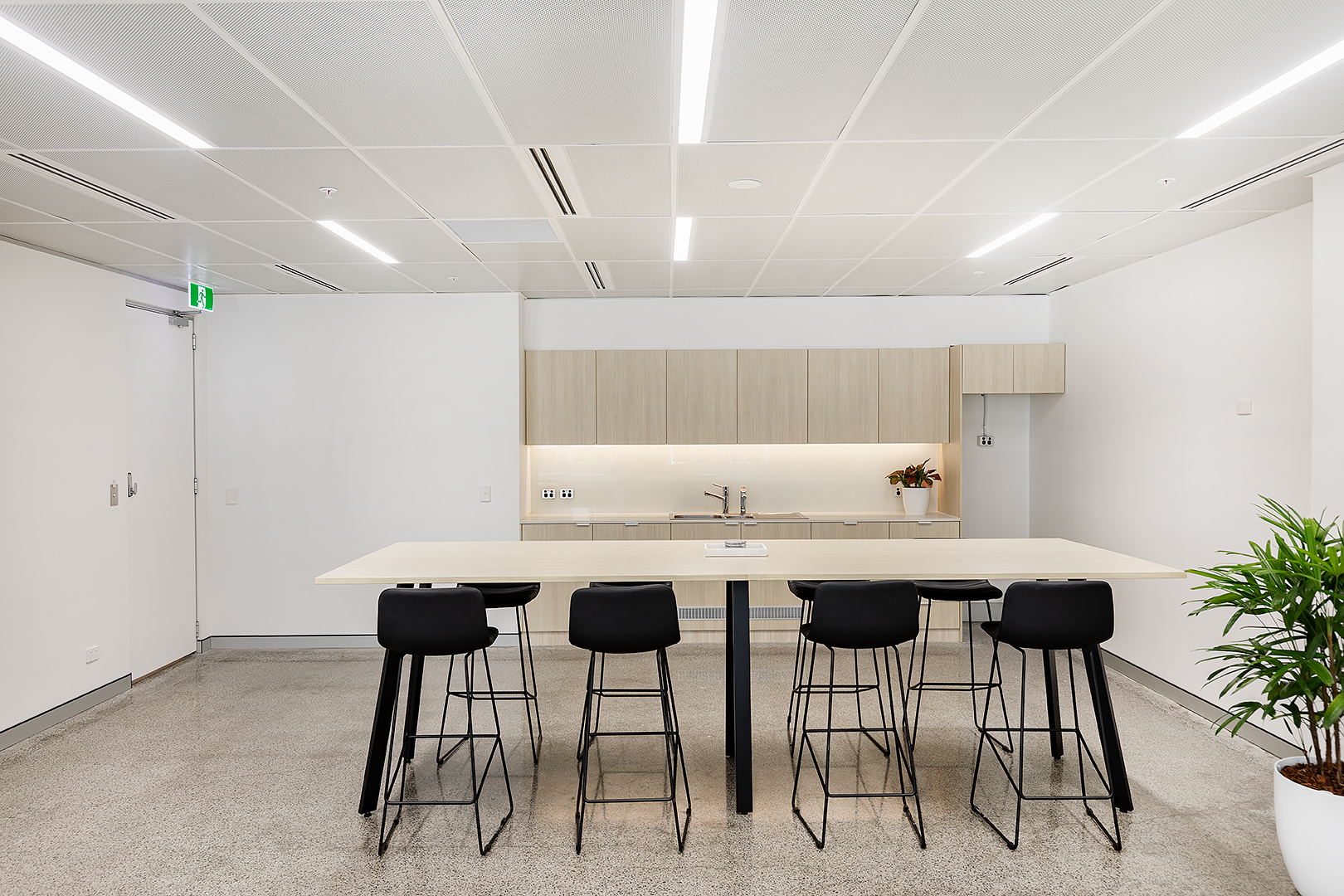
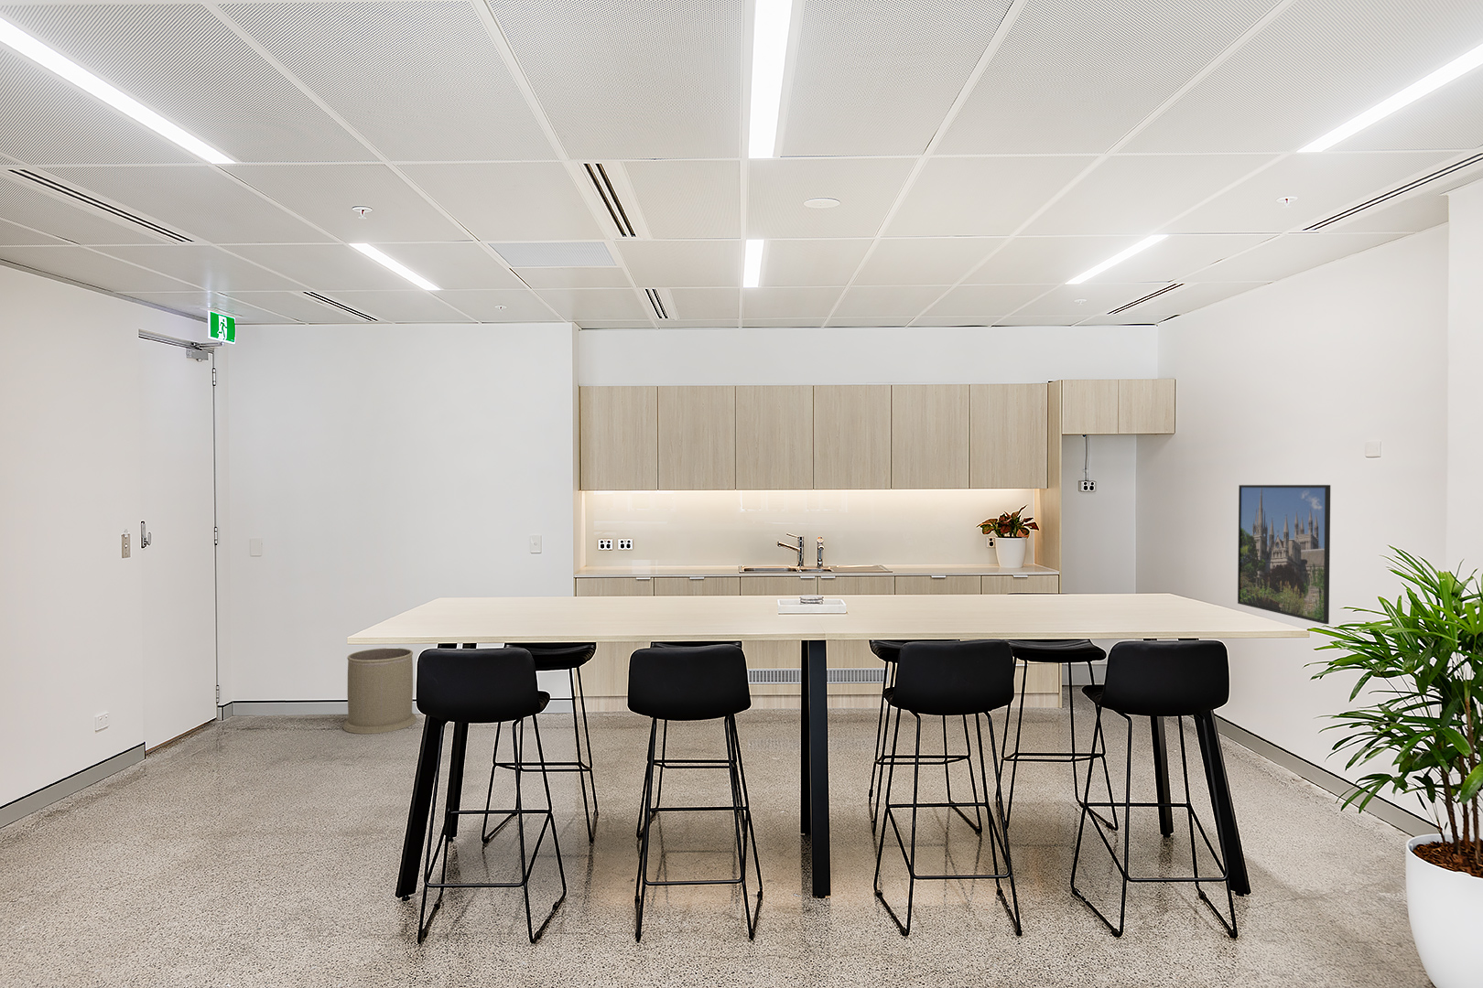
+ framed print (1280, 549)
+ trash can (380, 688)
